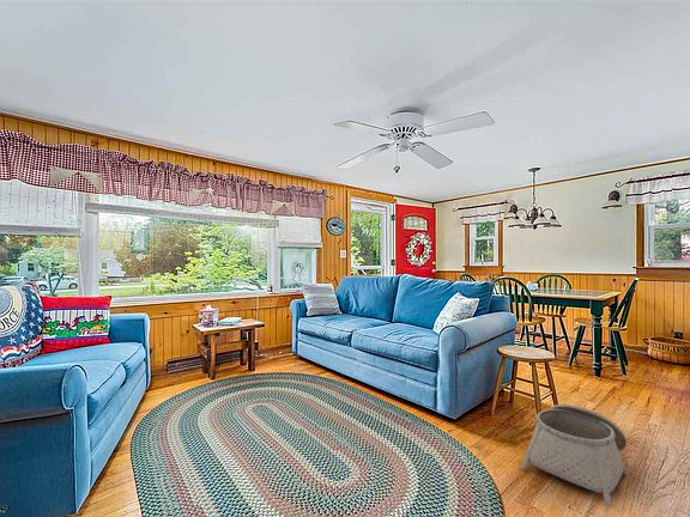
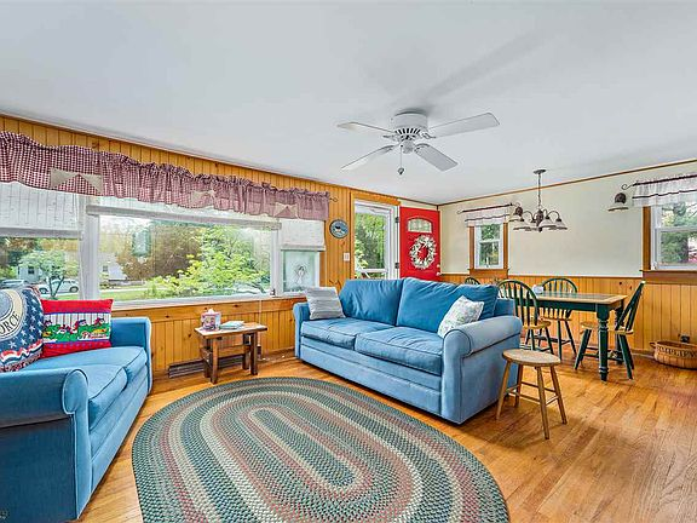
- basket (577, 437)
